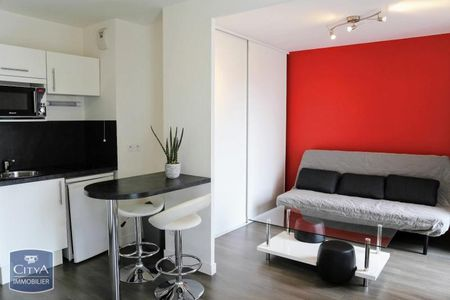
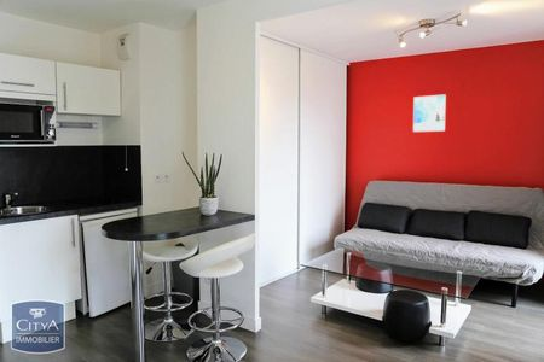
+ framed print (429, 113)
